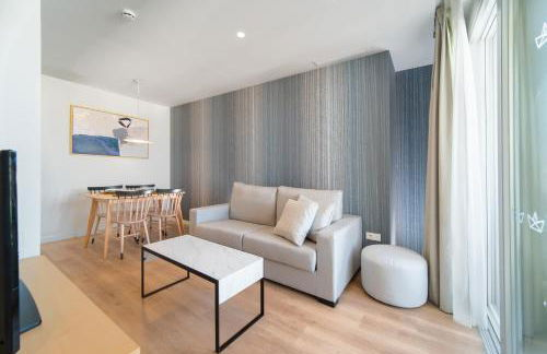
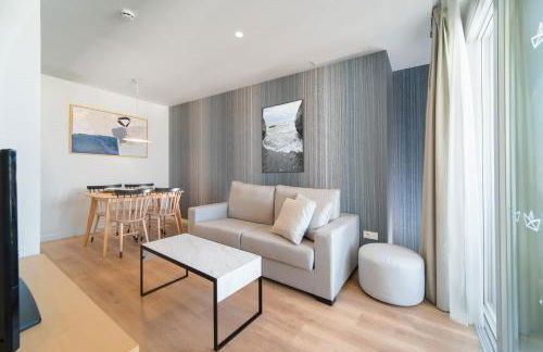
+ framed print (281, 138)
